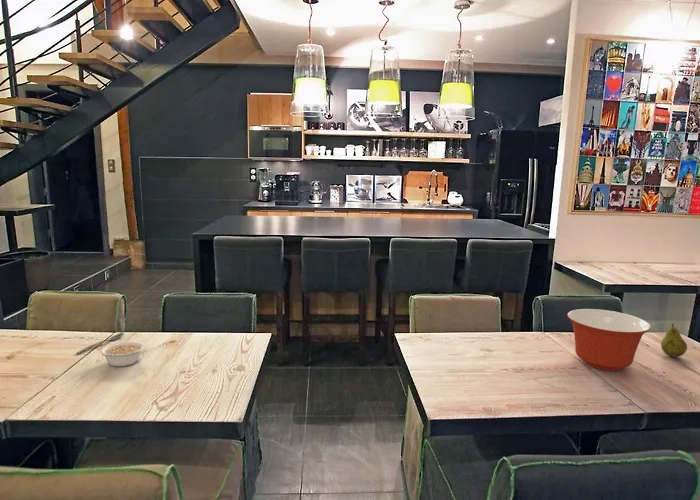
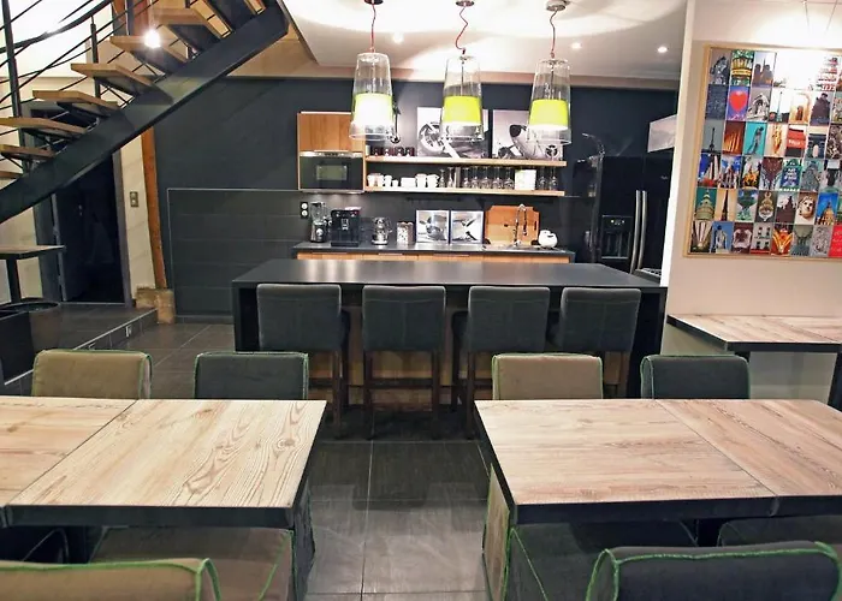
- spoon (101, 342)
- mixing bowl (604, 341)
- legume (124, 353)
- fruit (674, 340)
